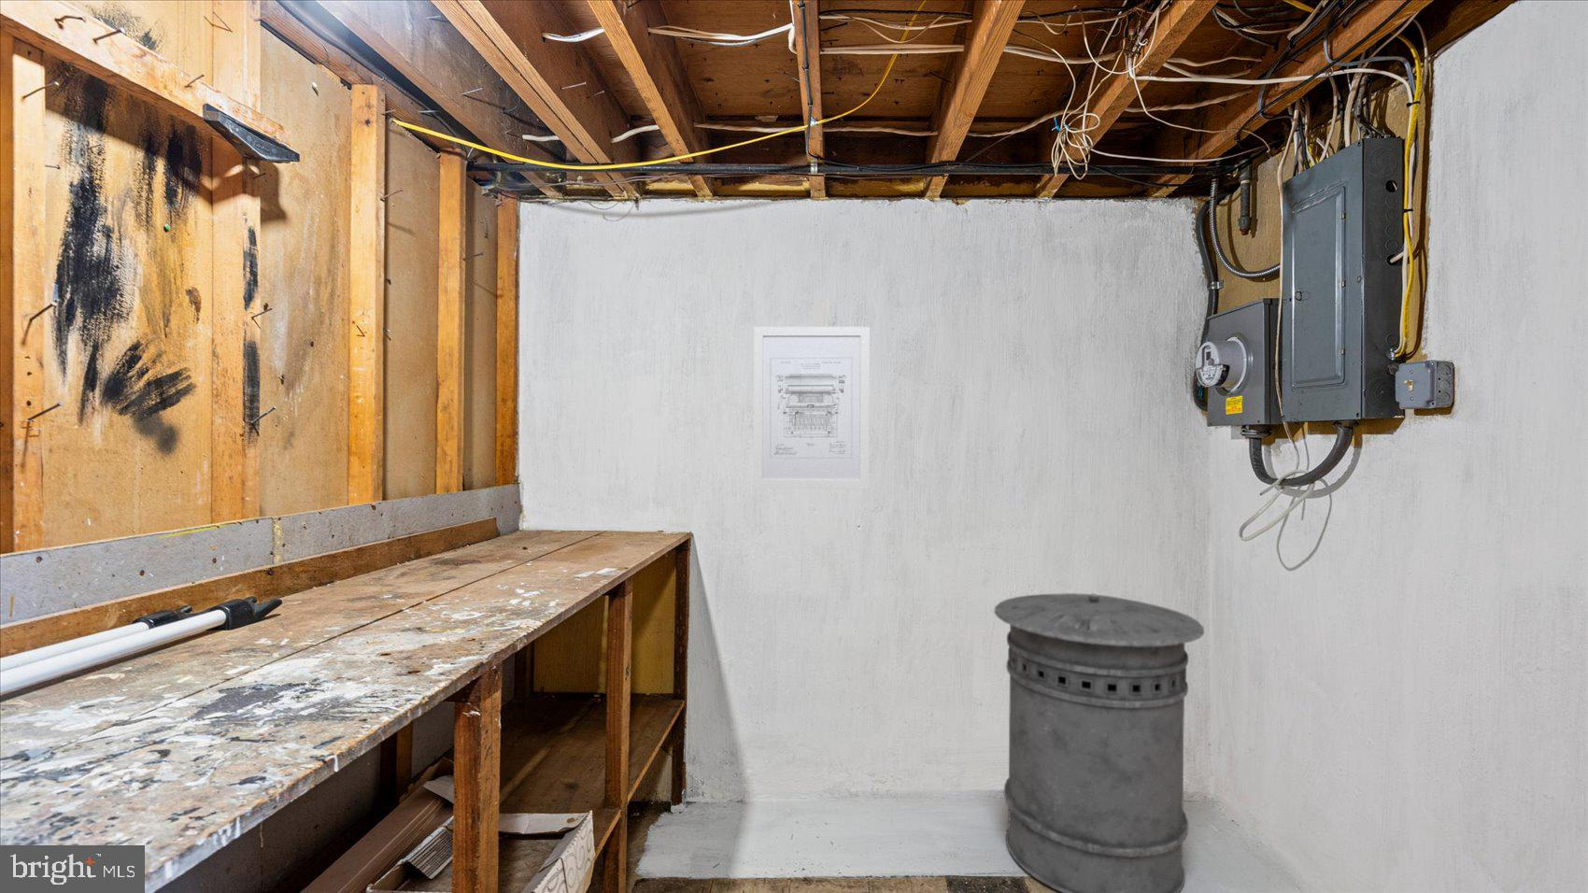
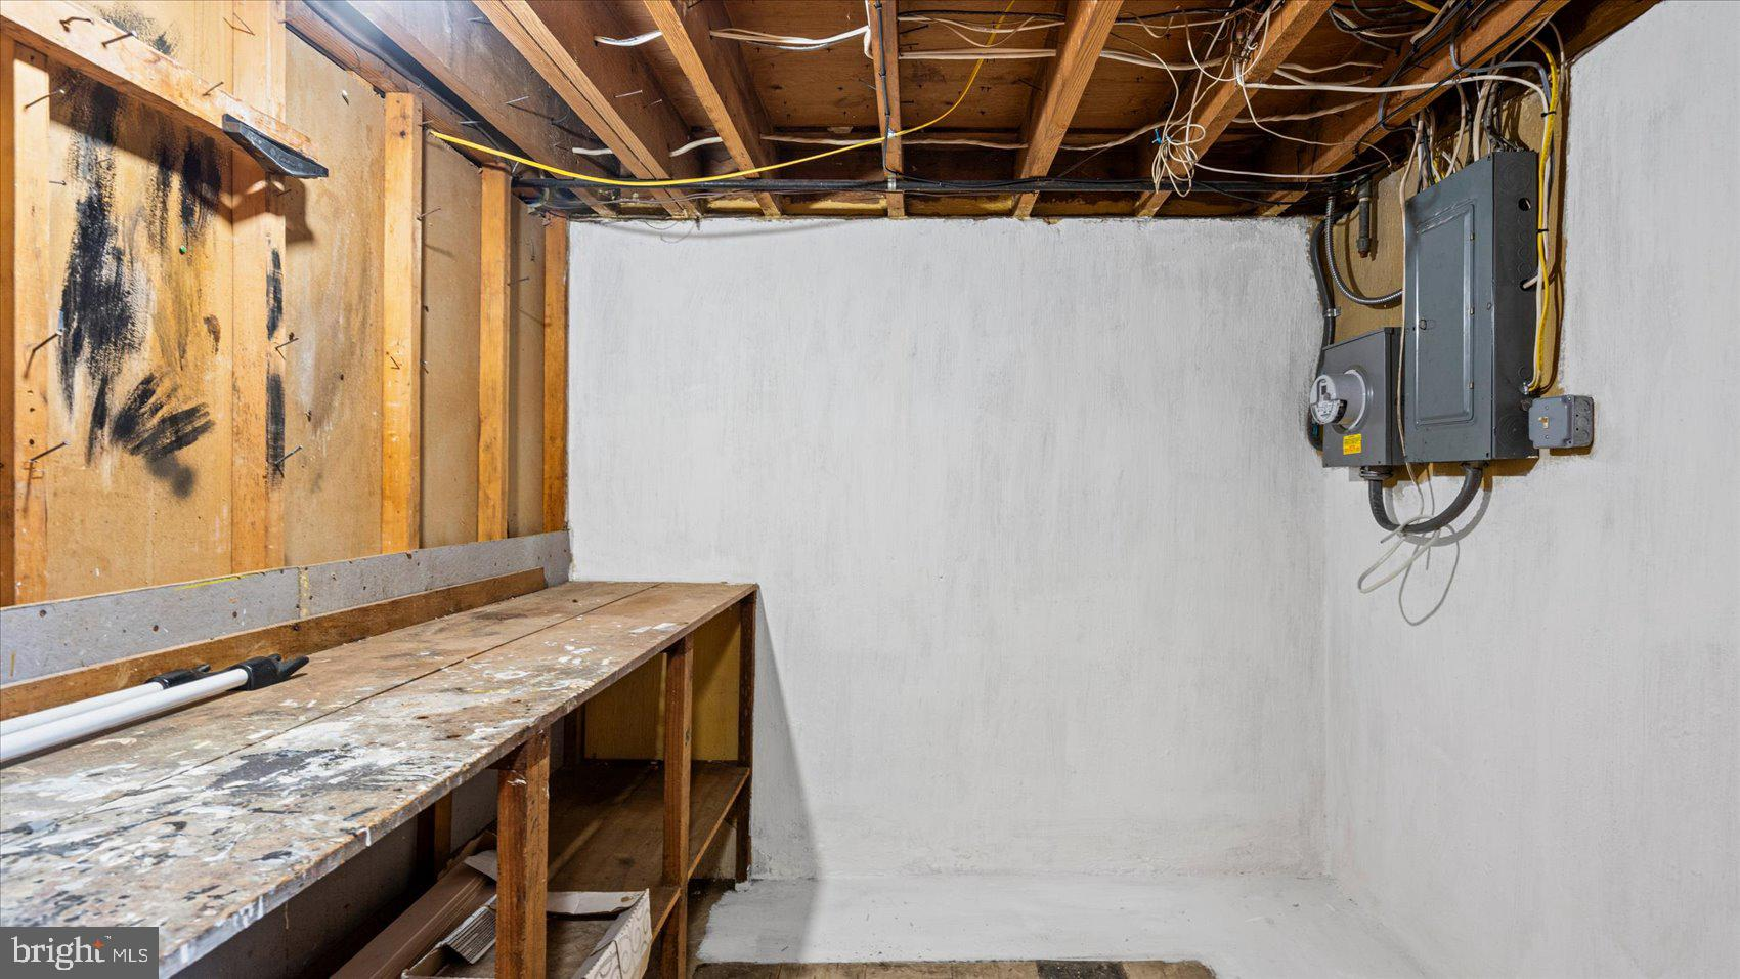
- trash can (1092, 723)
- wall art (810, 408)
